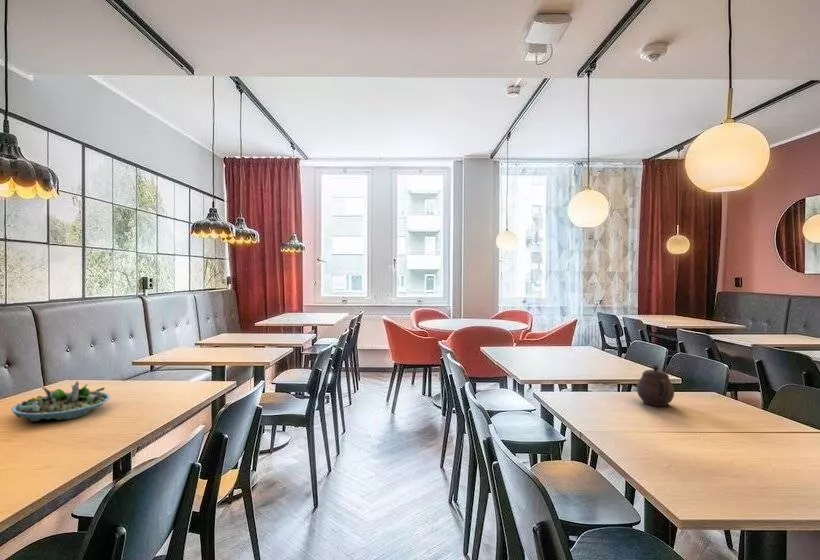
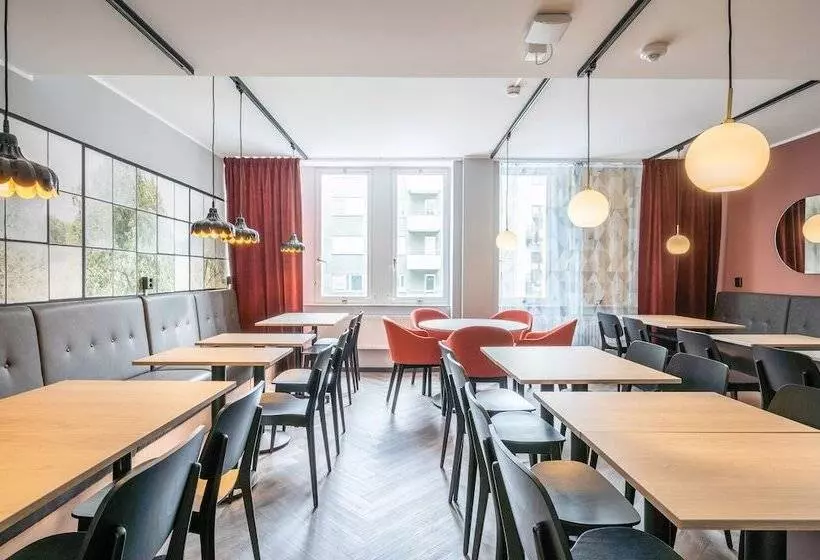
- teapot (655, 384)
- succulent planter (63, 395)
